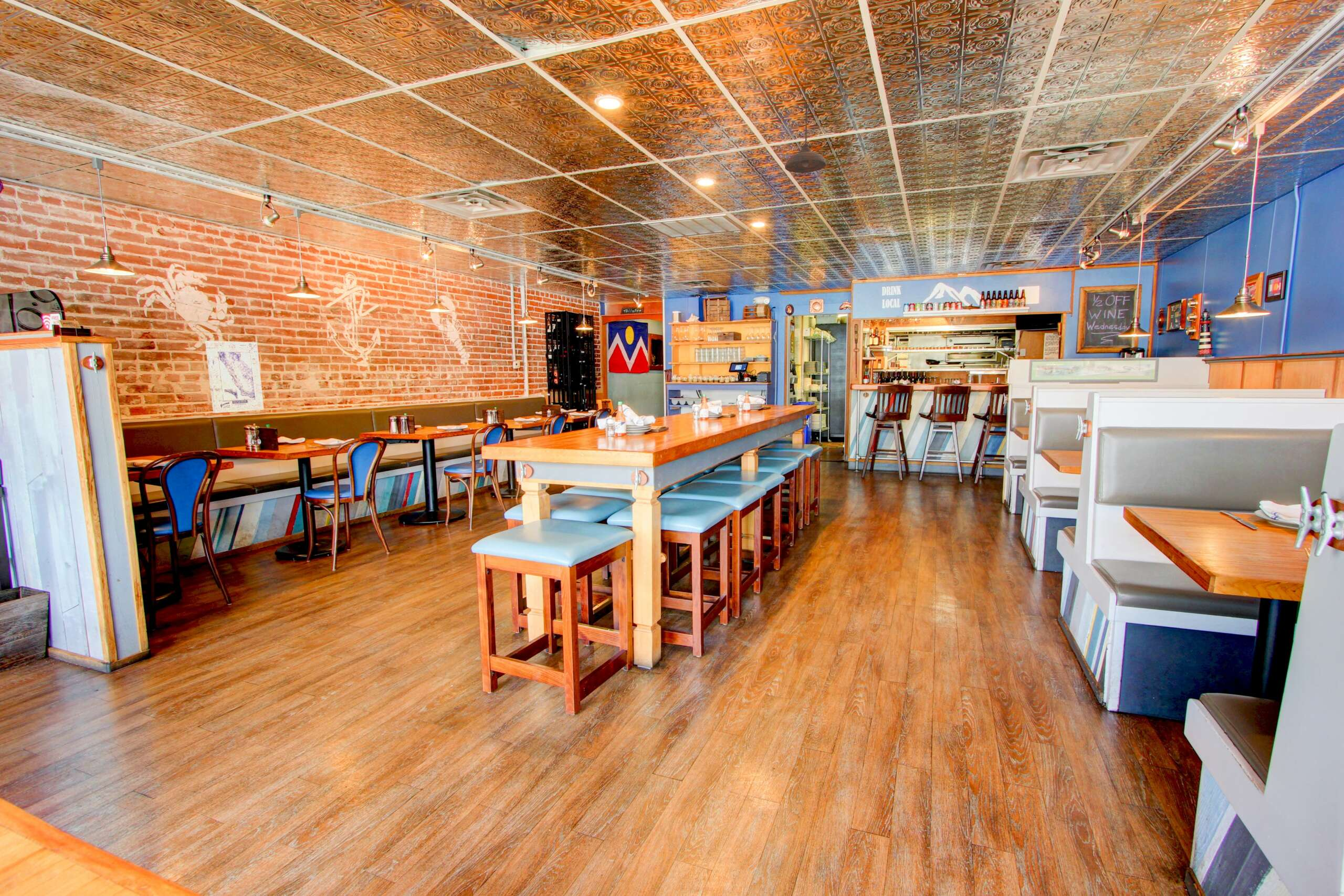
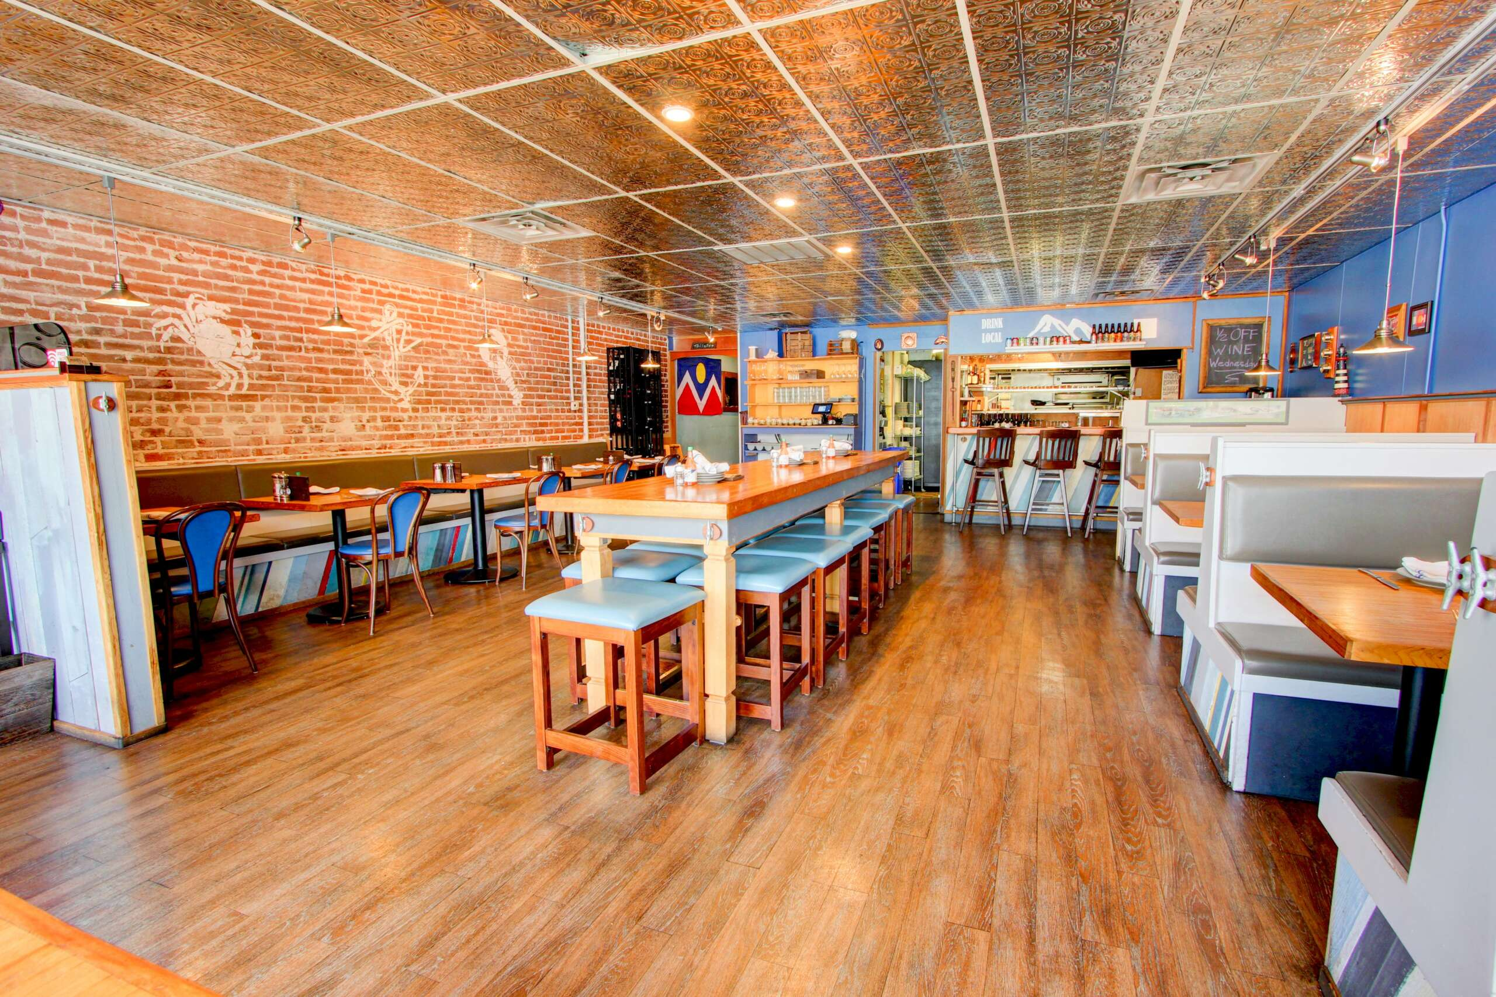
- pendant light (806, 136)
- wall art (235, 376)
